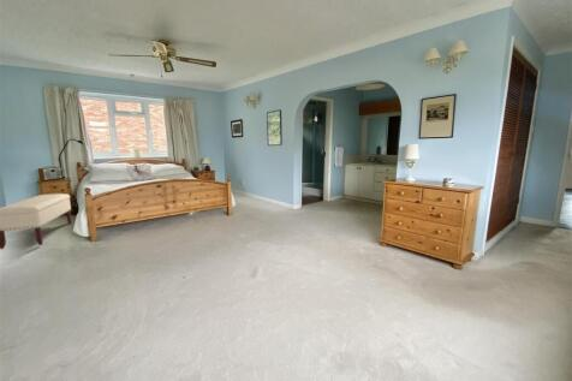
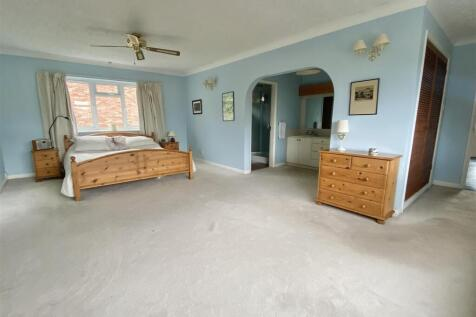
- bench (38, 216)
